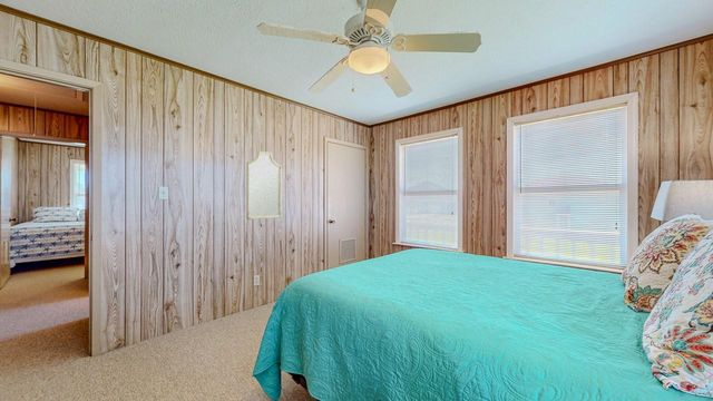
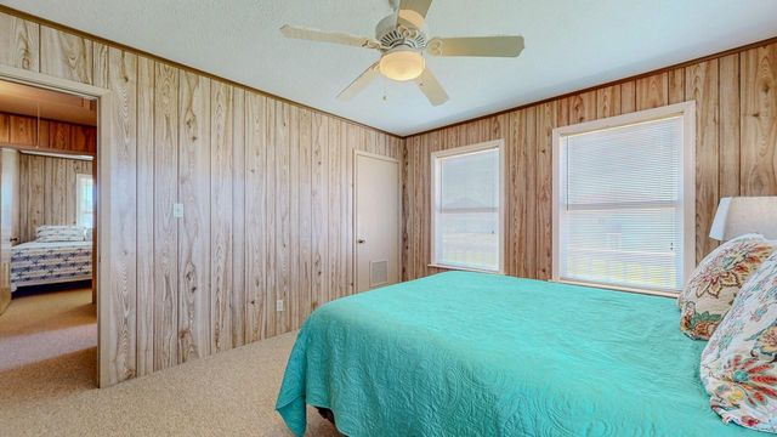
- home mirror (265, 185)
